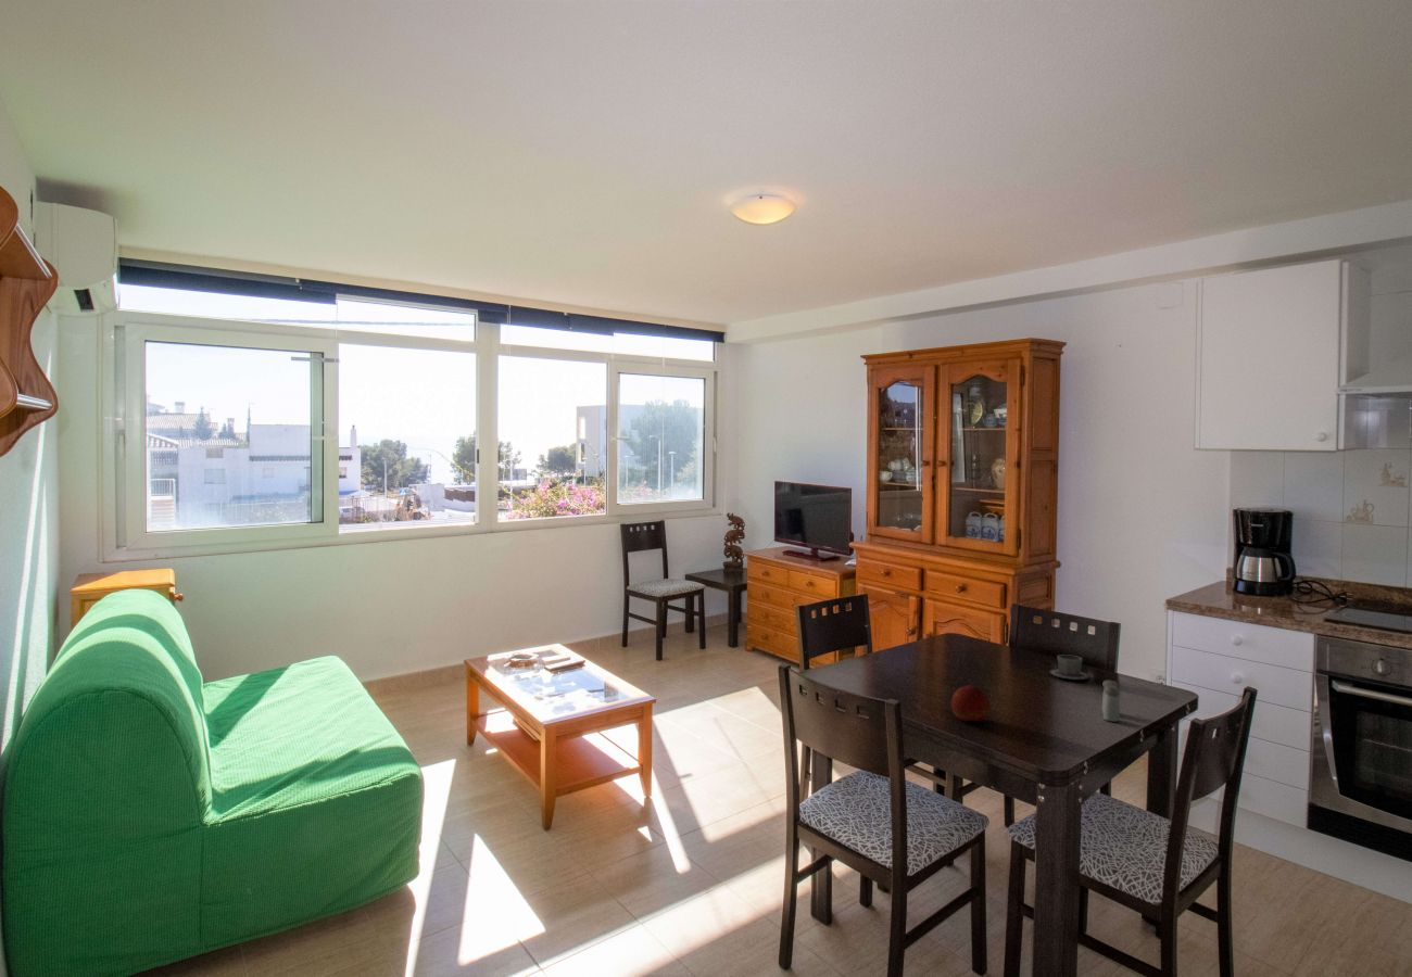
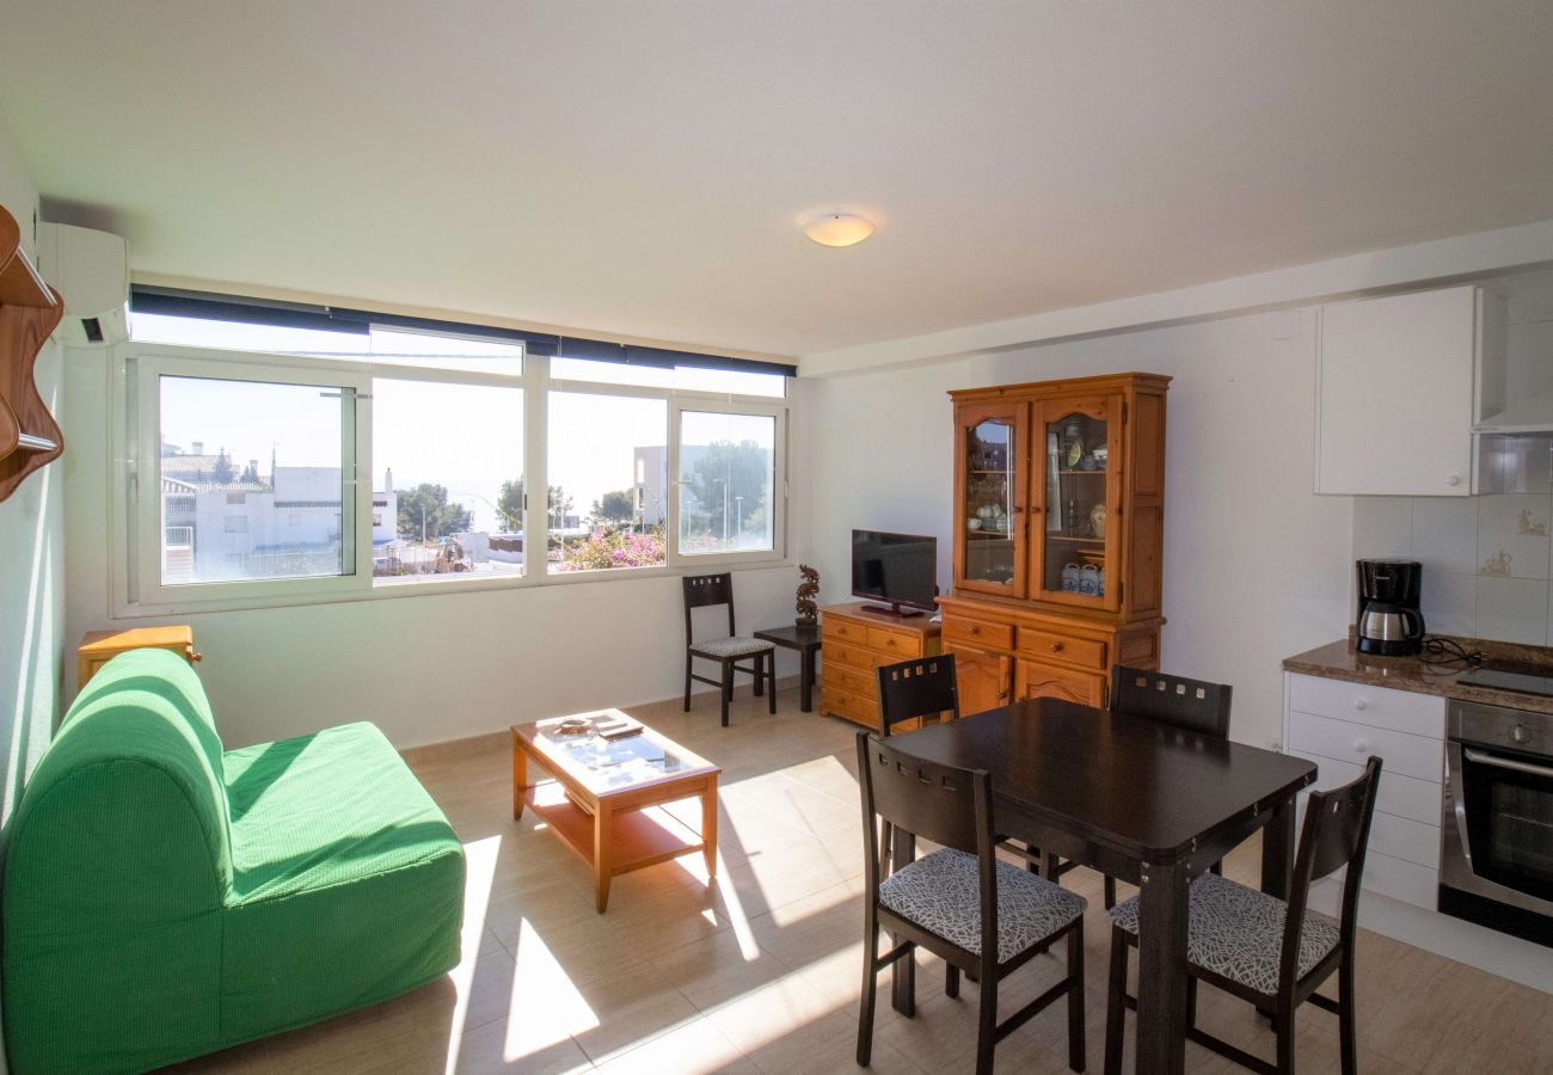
- salt and pepper shaker (1110, 699)
- fruit (970, 702)
- cup (1069, 667)
